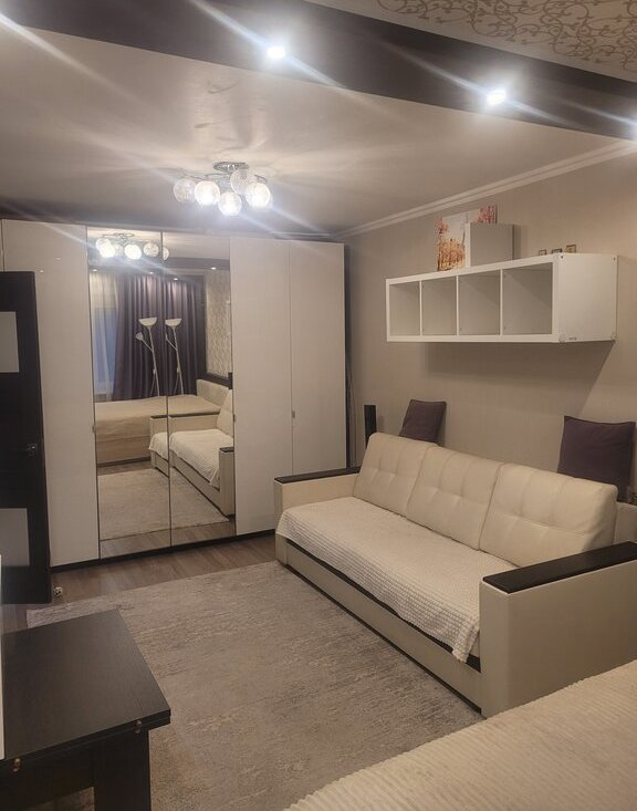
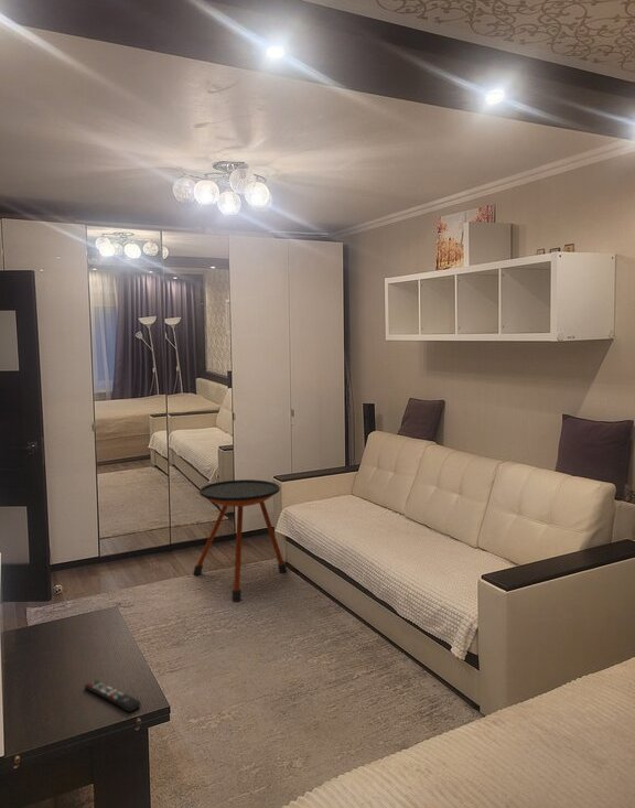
+ side table (240, 534)
+ remote control (111, 694)
